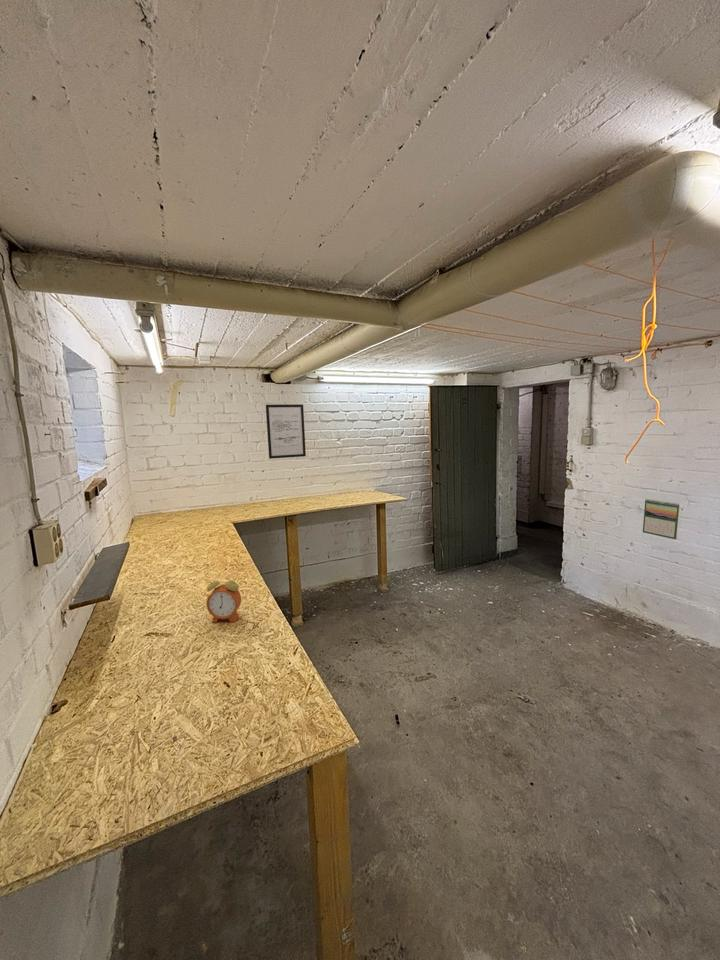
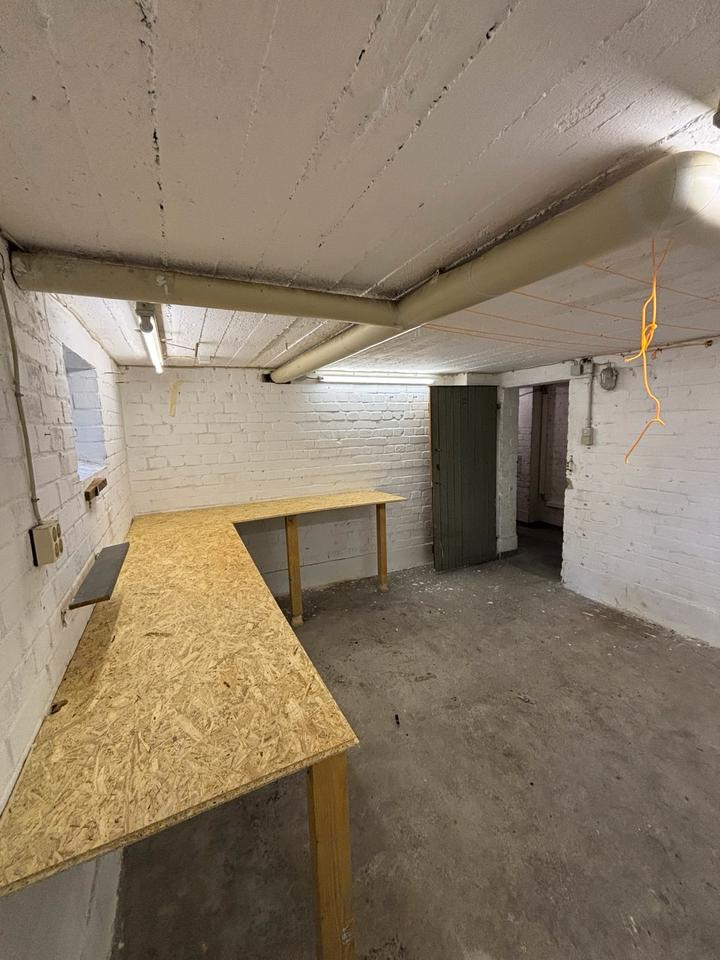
- calendar (660, 518)
- alarm clock (223, 597)
- wall art (286, 431)
